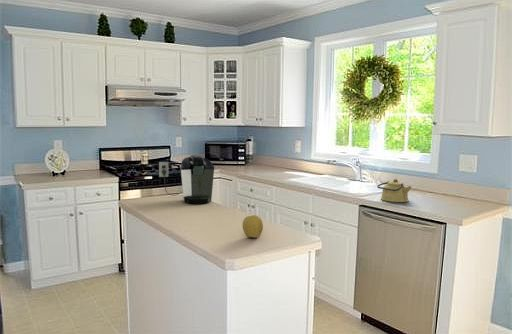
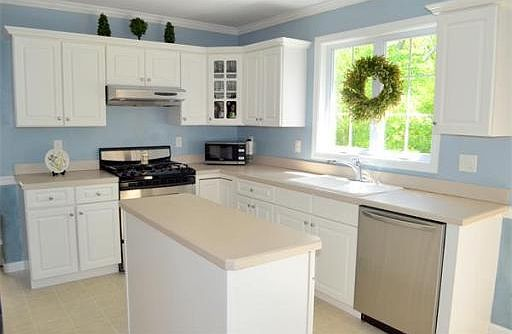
- kettle (397, 189)
- fruit (252, 226)
- coffee maker (187, 178)
